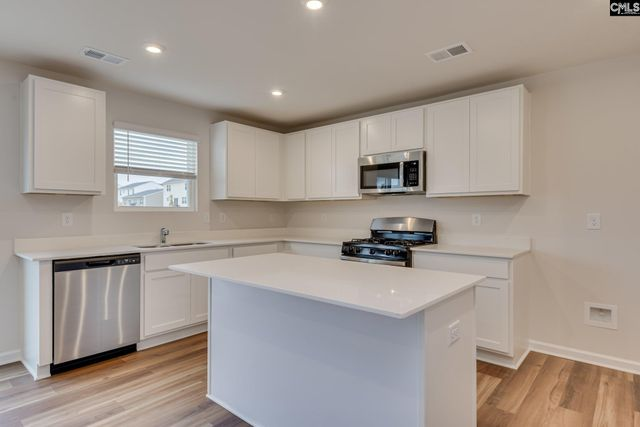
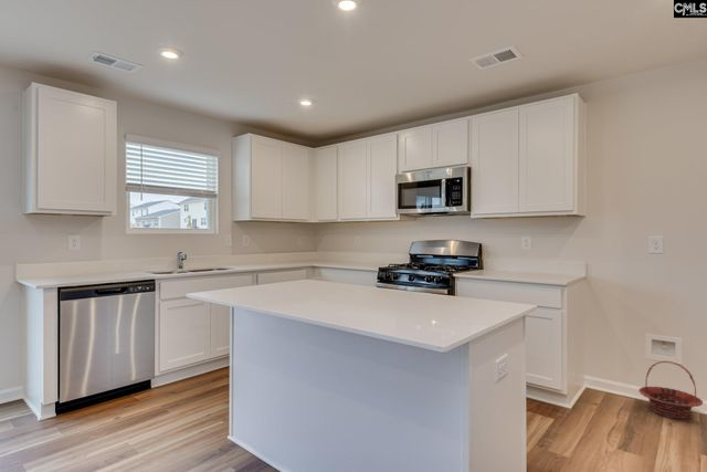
+ basket (668, 388)
